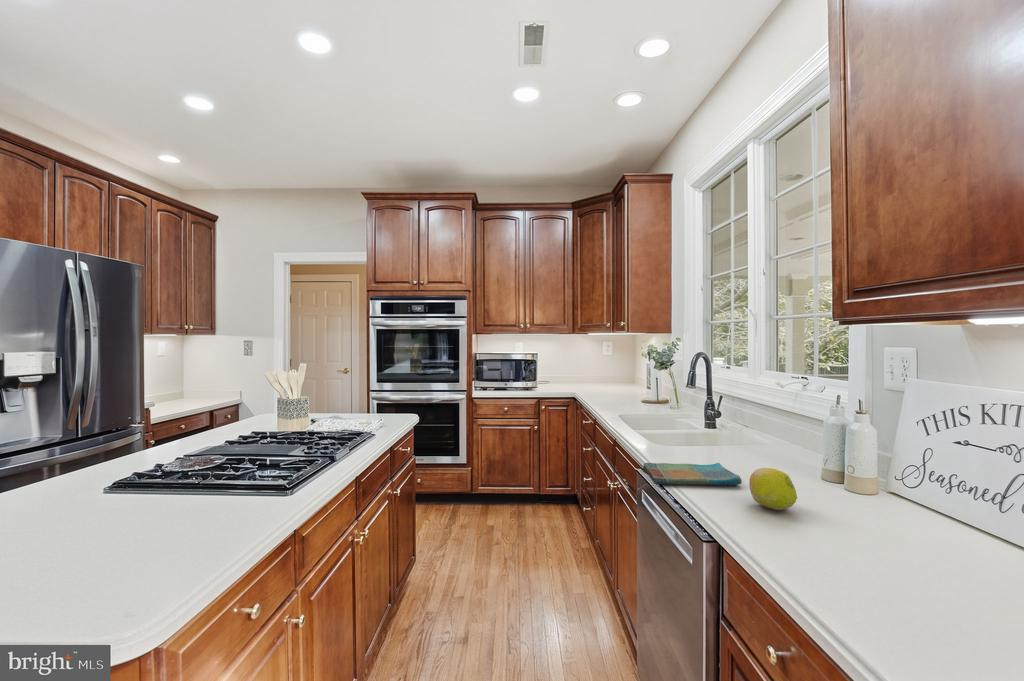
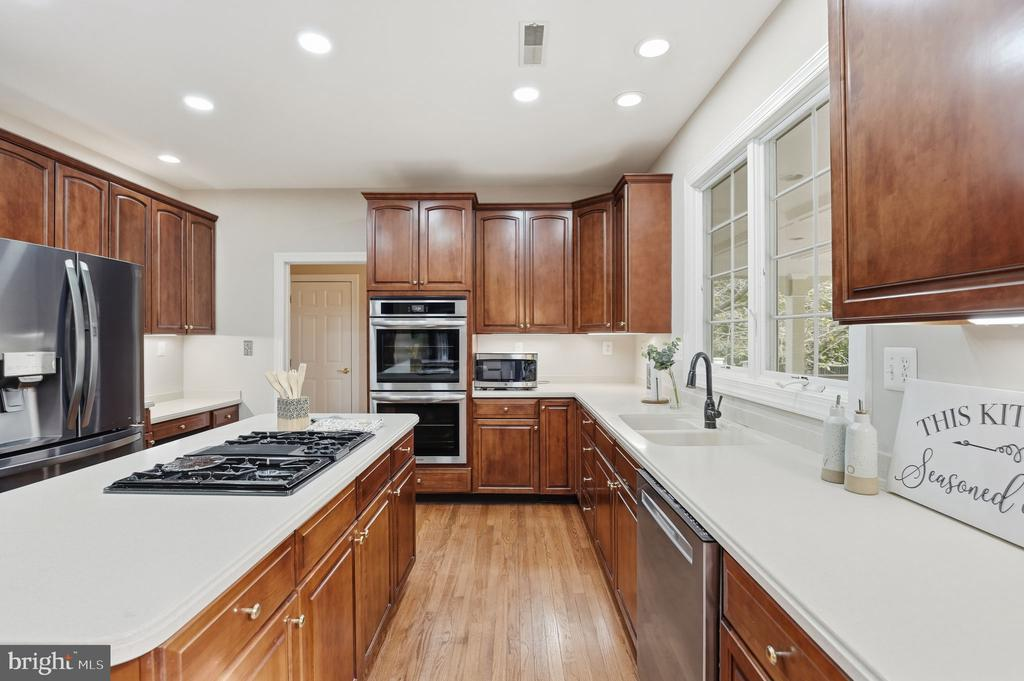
- fruit (773, 488)
- dish towel (689, 472)
